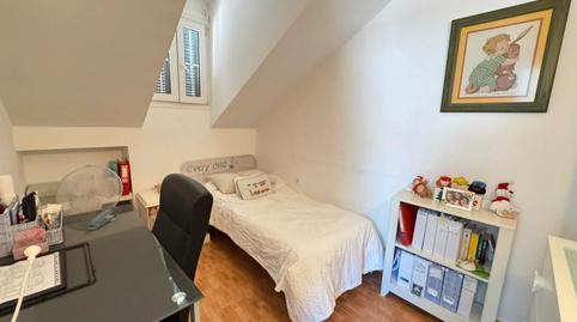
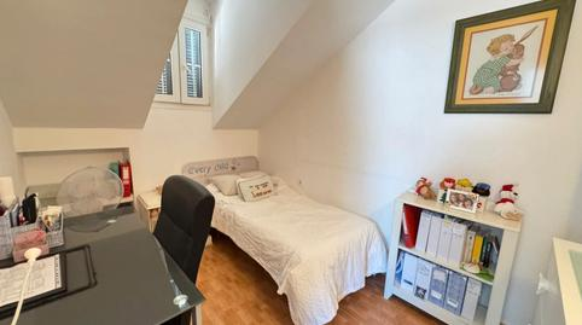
- stapler (102, 218)
